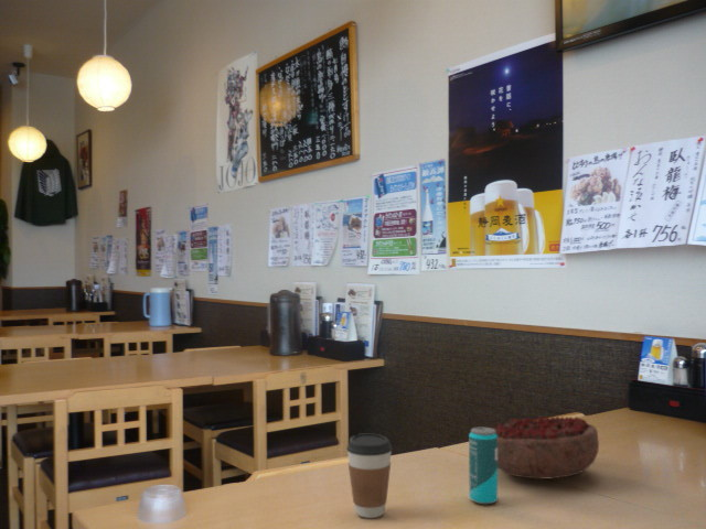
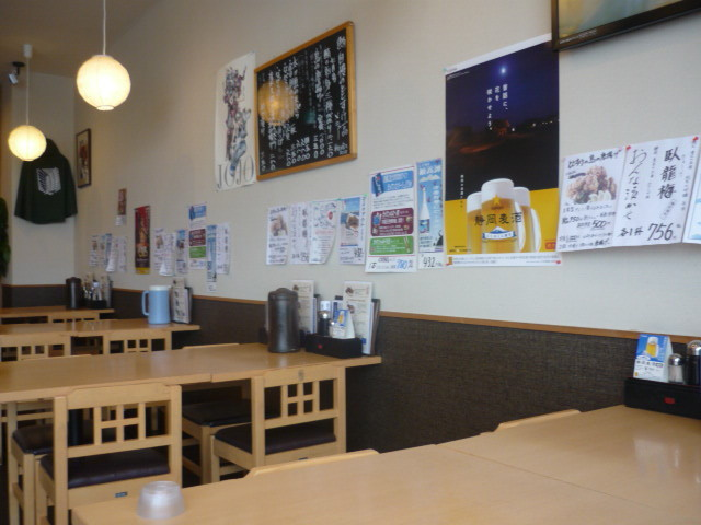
- beverage can (483, 464)
- decorative bowl (541, 444)
- coffee cup (370, 475)
